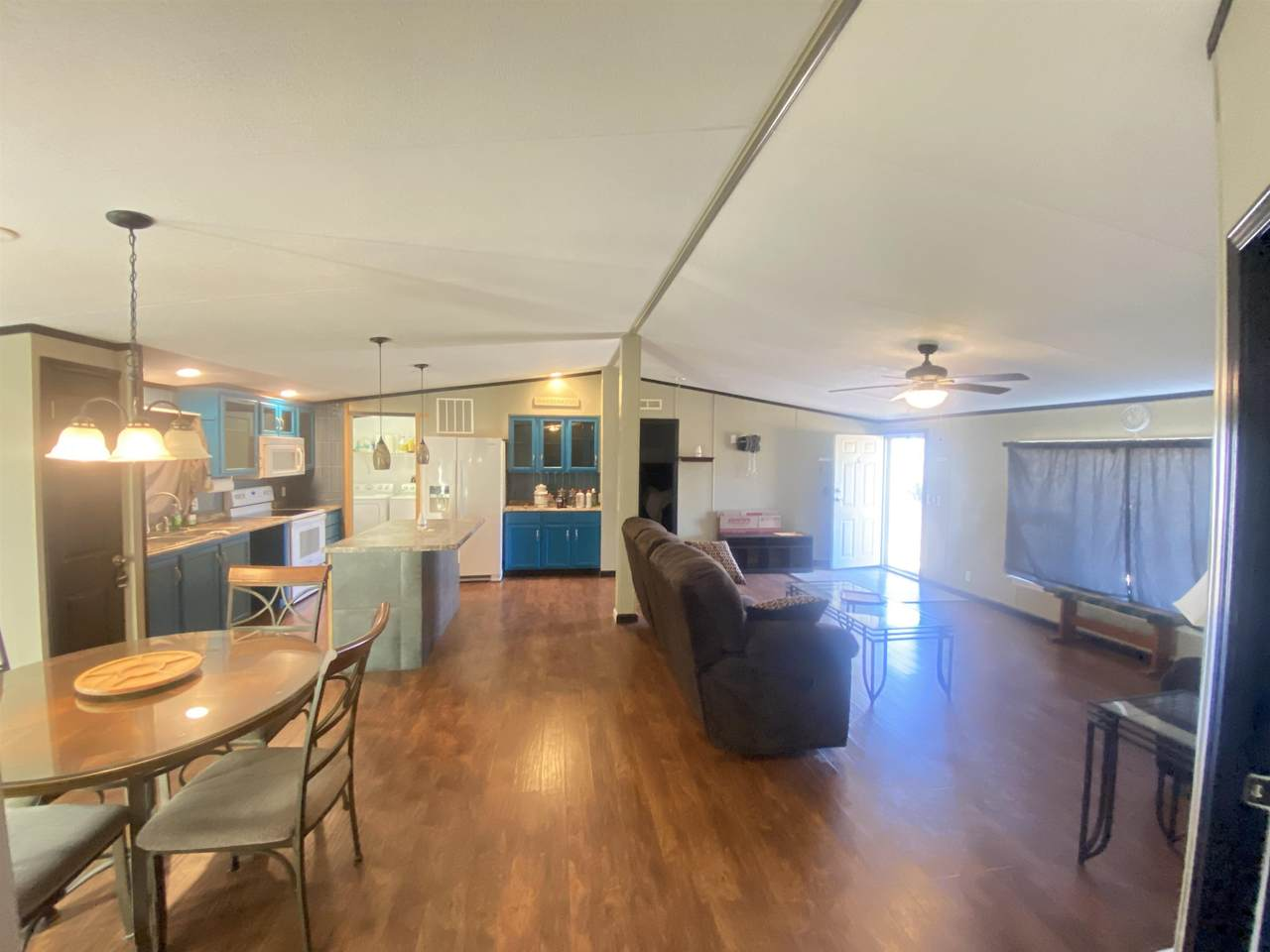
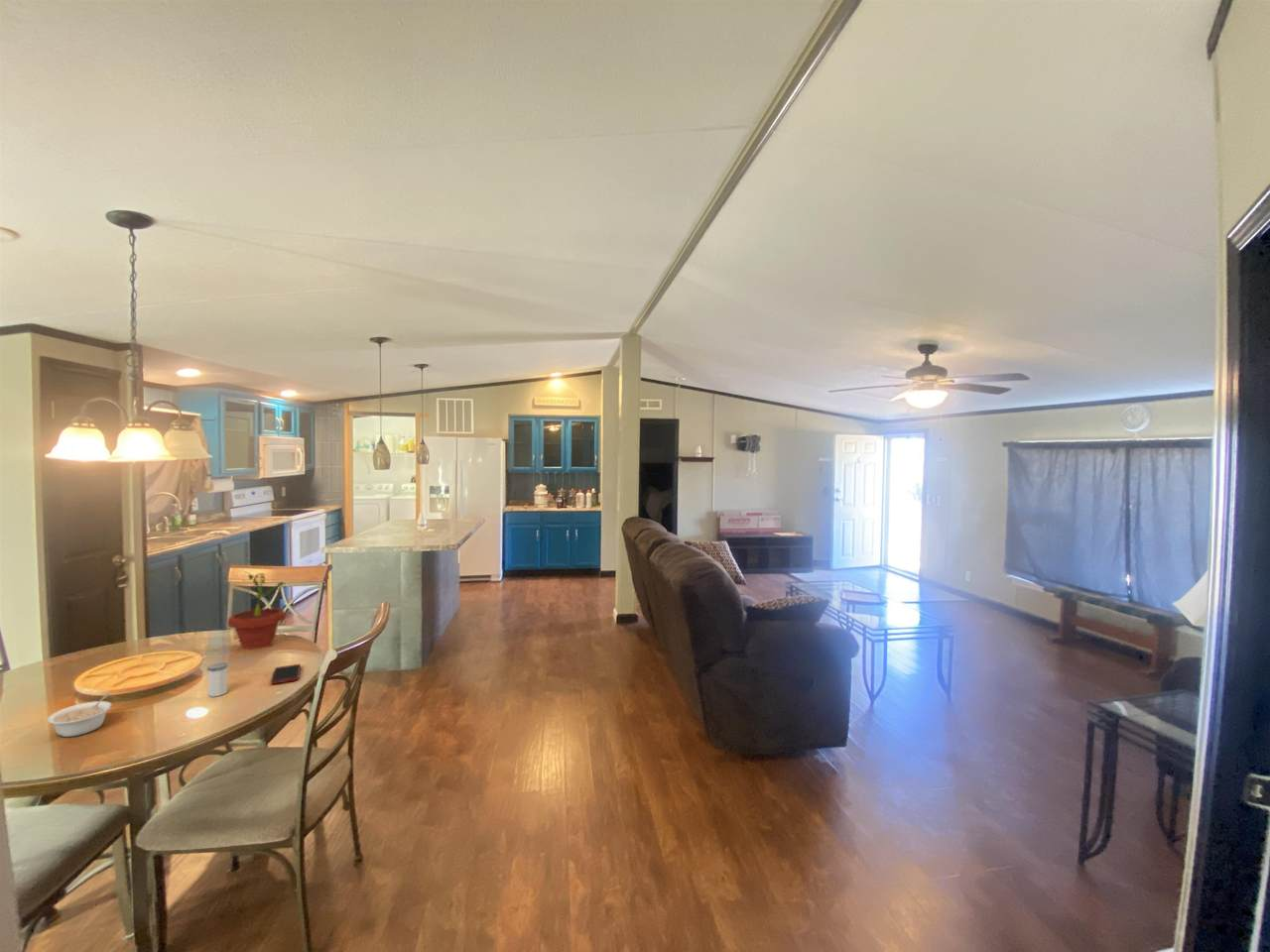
+ potted plant (258, 608)
+ salt shaker (217, 679)
+ legume (80, 717)
+ cell phone (286, 673)
